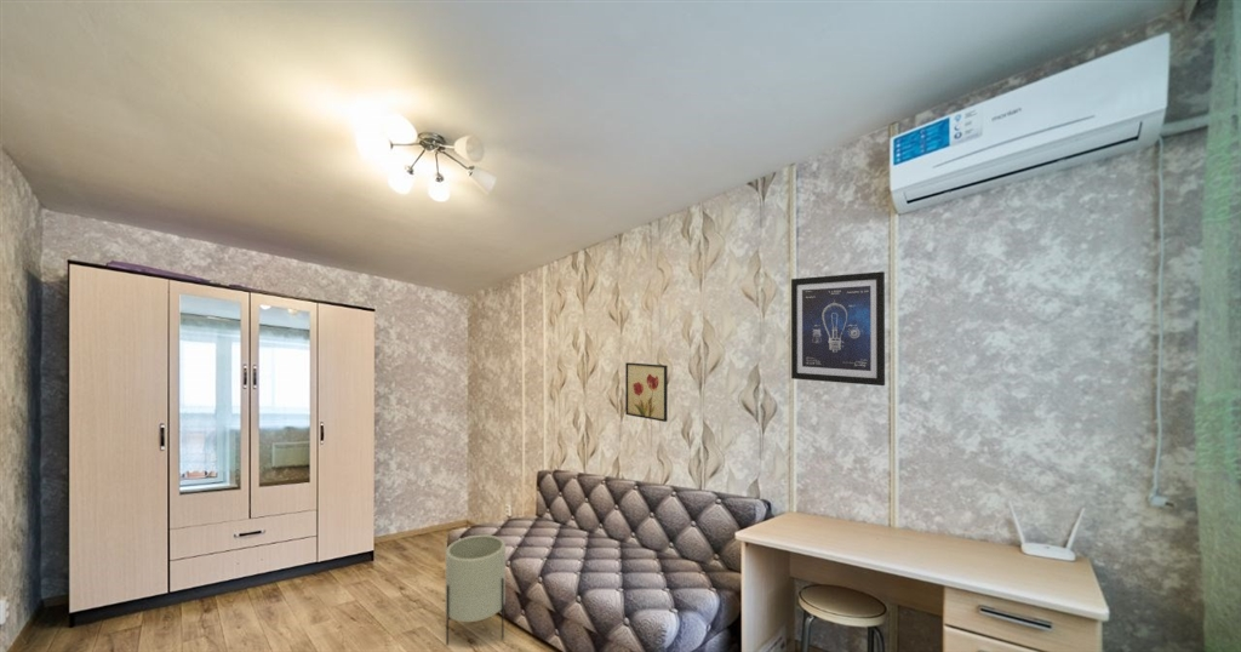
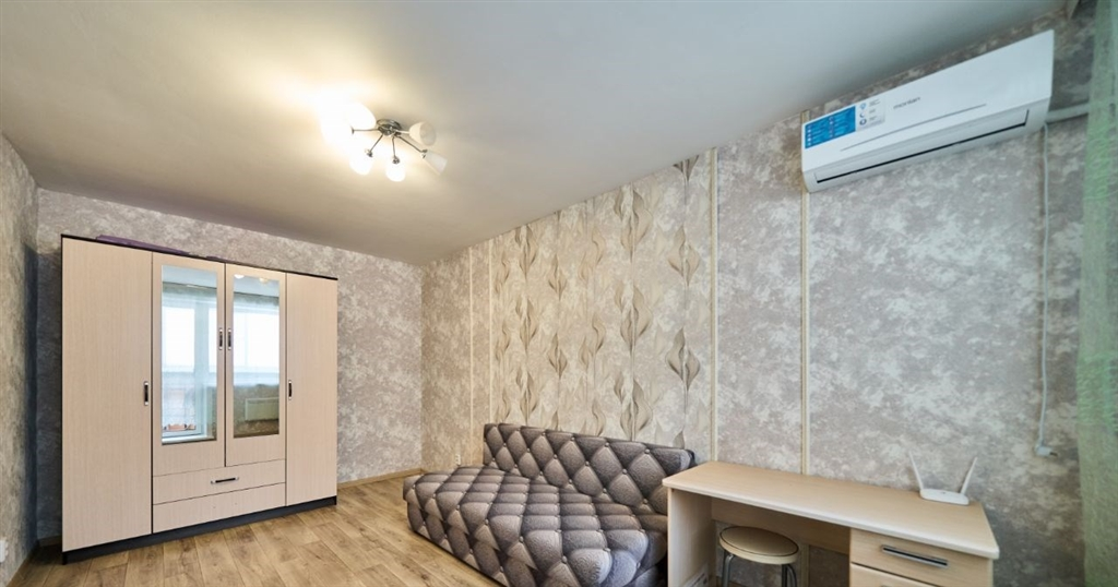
- wall art (646, 390)
- wall art (835, 328)
- planter (475, 590)
